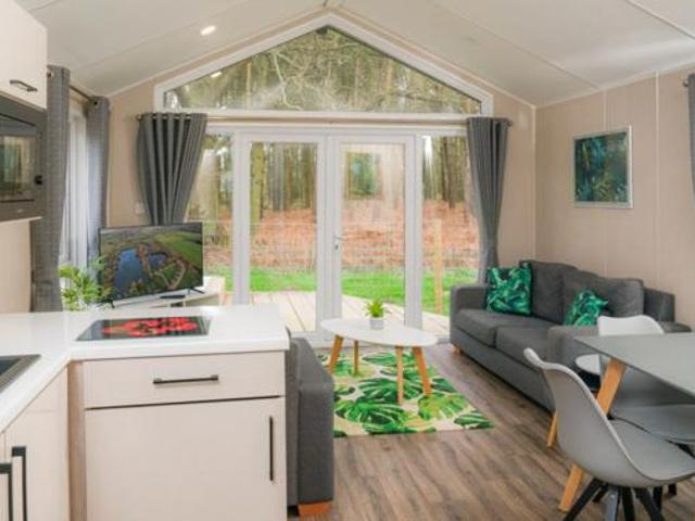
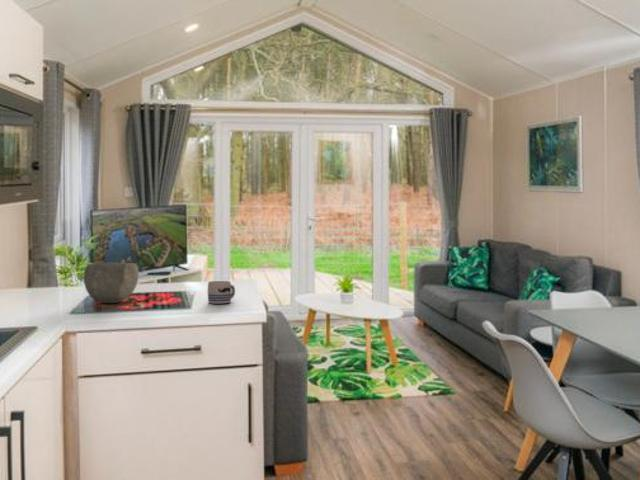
+ mug (222, 291)
+ bowl (111, 282)
